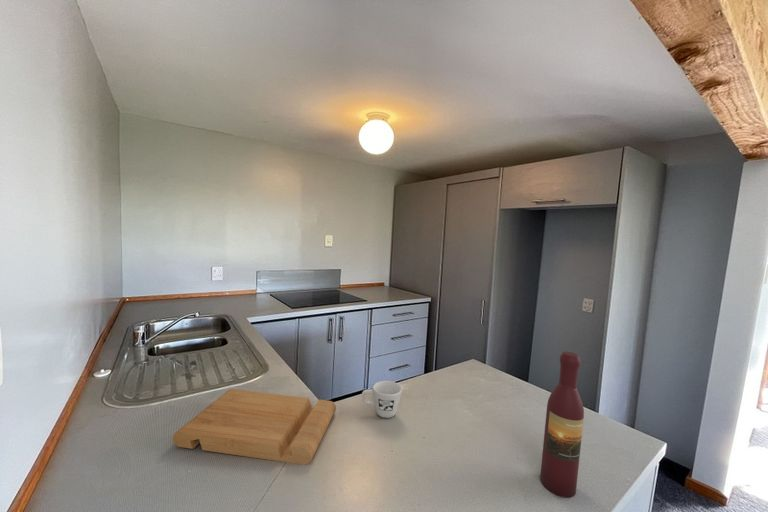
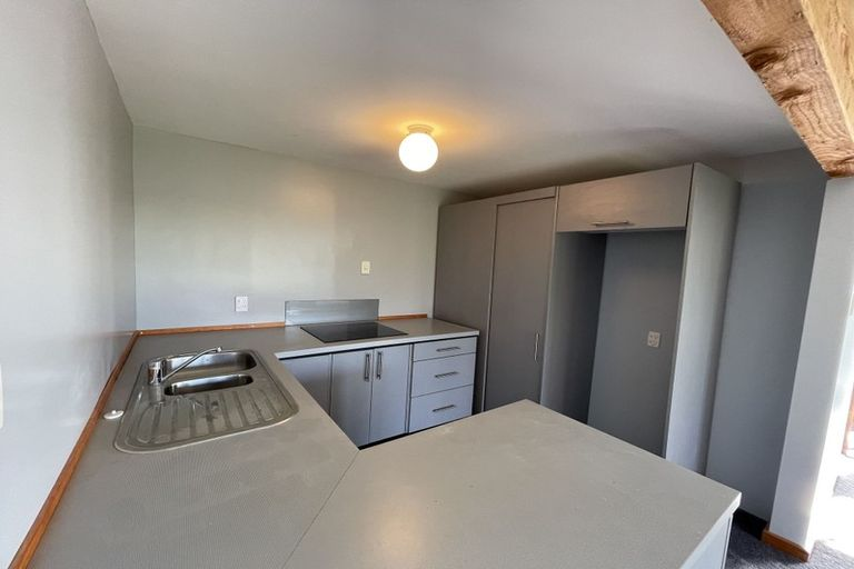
- cutting board (262, 421)
- mug (381, 399)
- wine bottle (564, 420)
